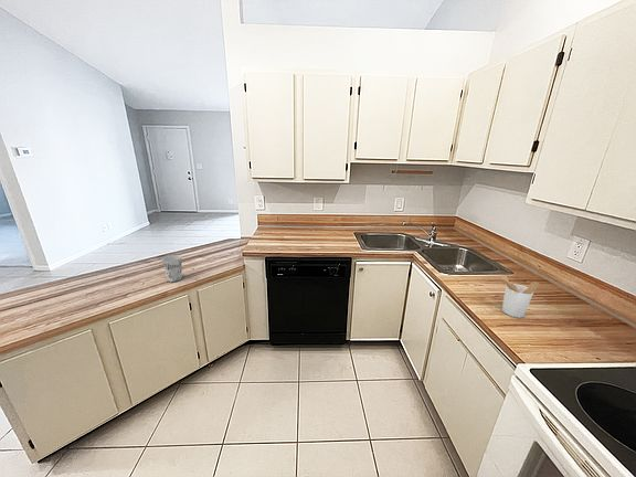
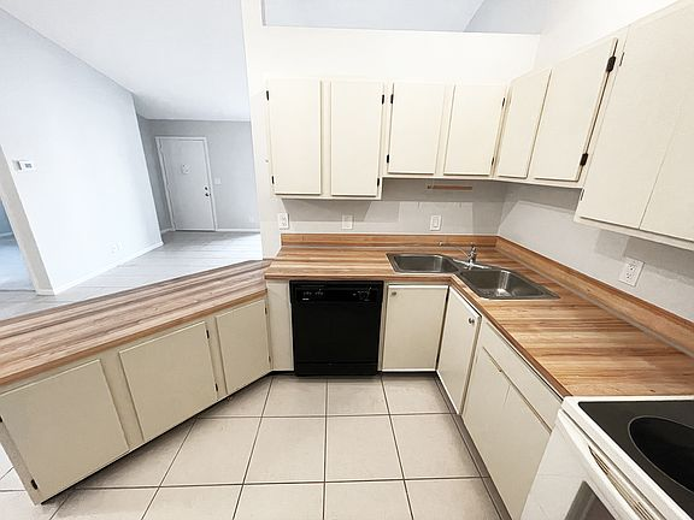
- utensil holder (513, 295)
- cup (173, 268)
